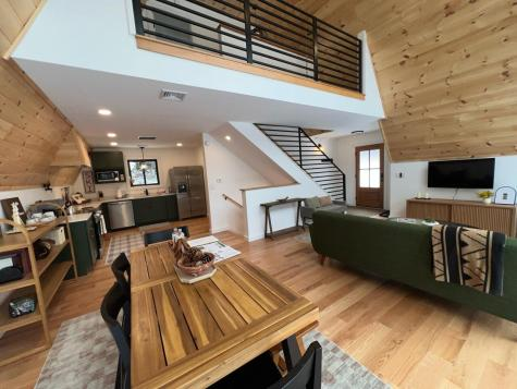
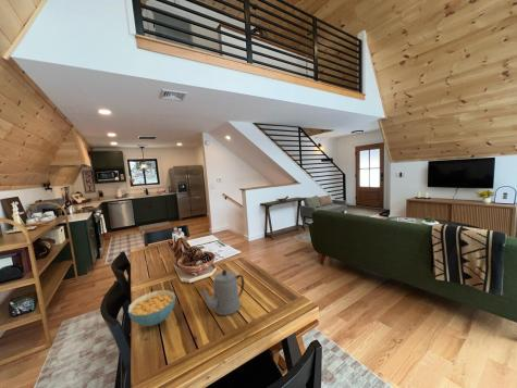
+ teapot (223, 289)
+ cereal bowl (153, 311)
